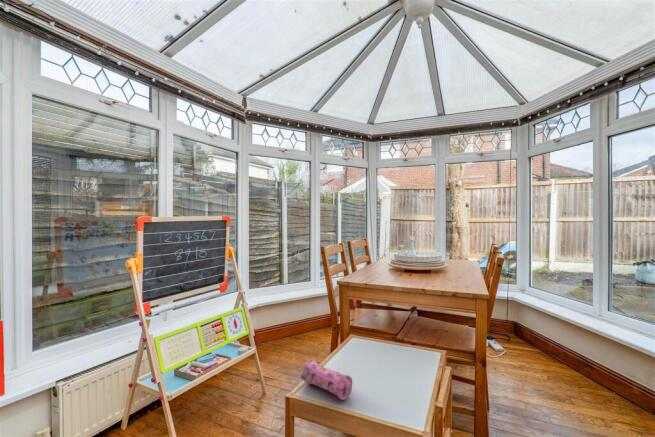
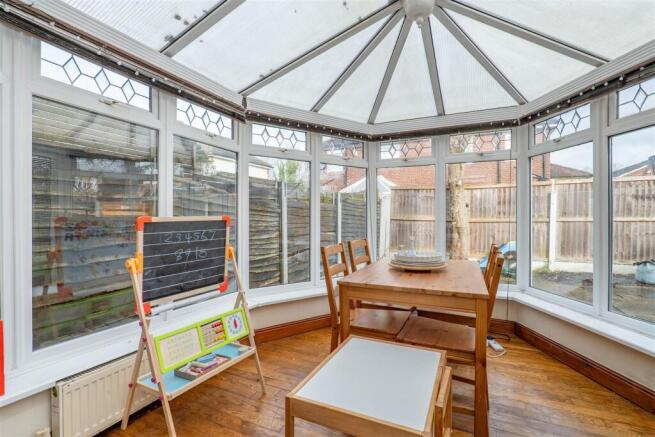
- pencil case (326, 378)
